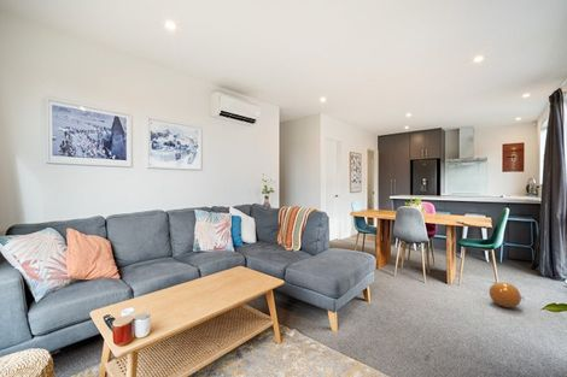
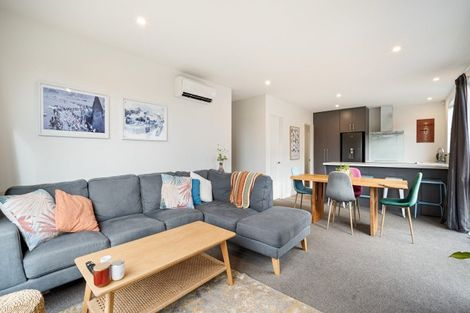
- ball (505, 294)
